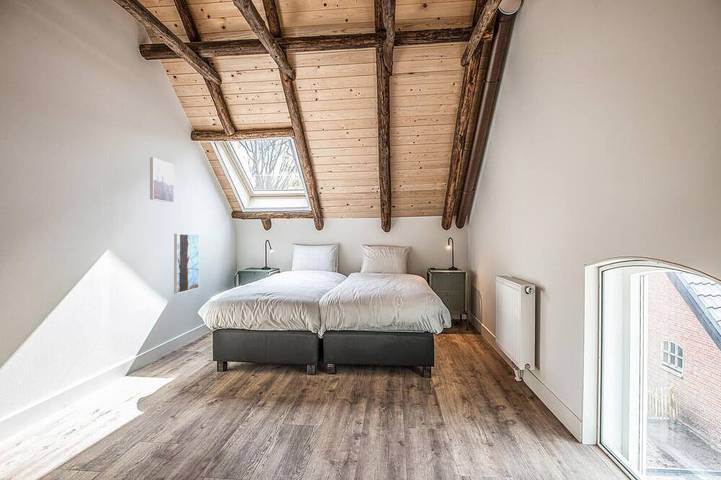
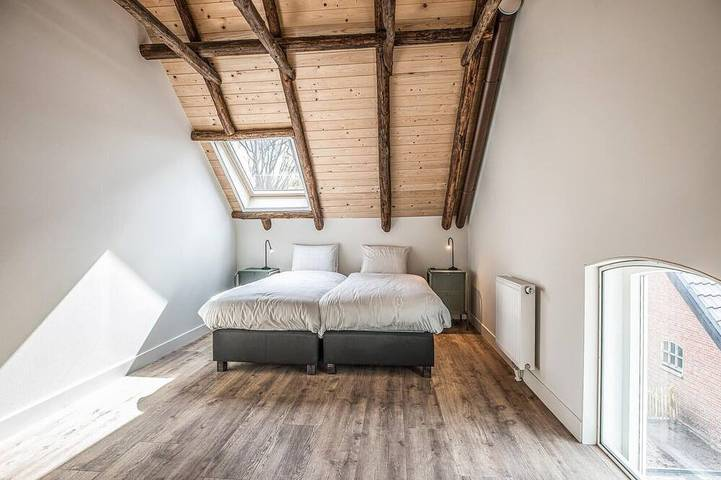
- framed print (162, 181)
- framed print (187, 262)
